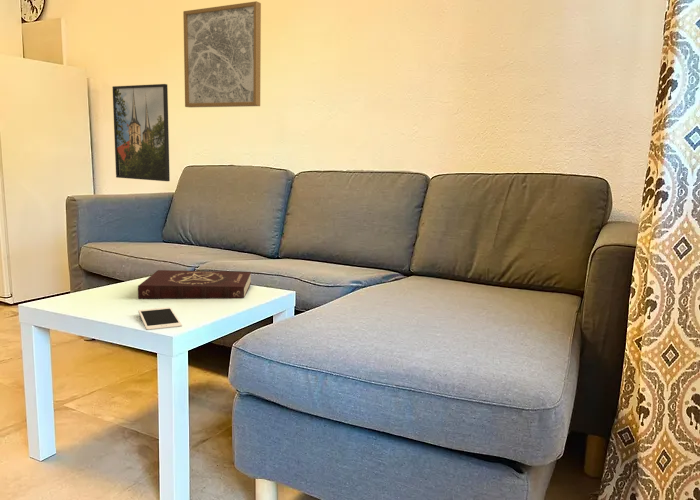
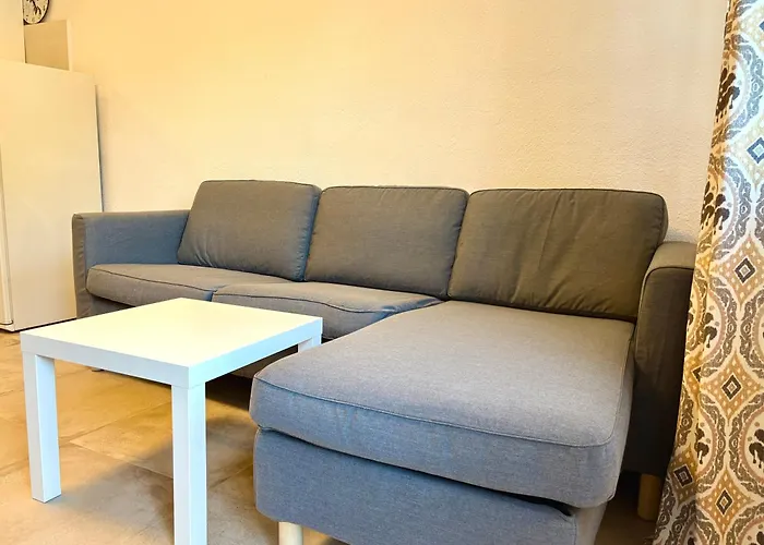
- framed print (140, 133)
- book (198, 284)
- cell phone (159, 318)
- wall art (220, 57)
